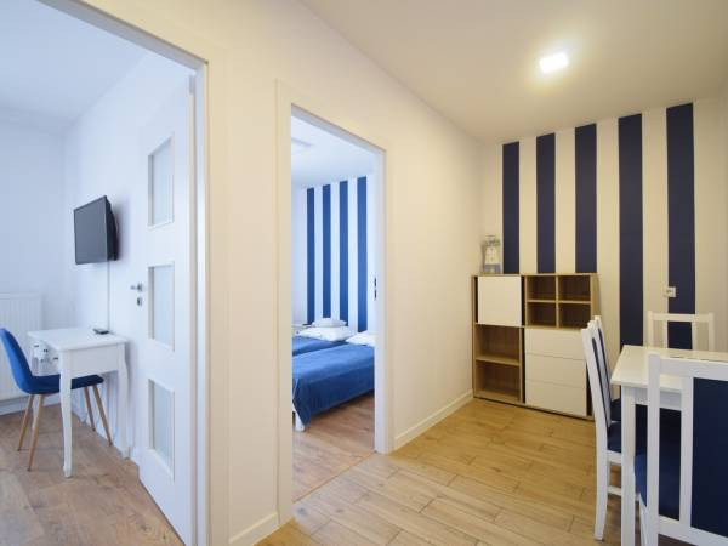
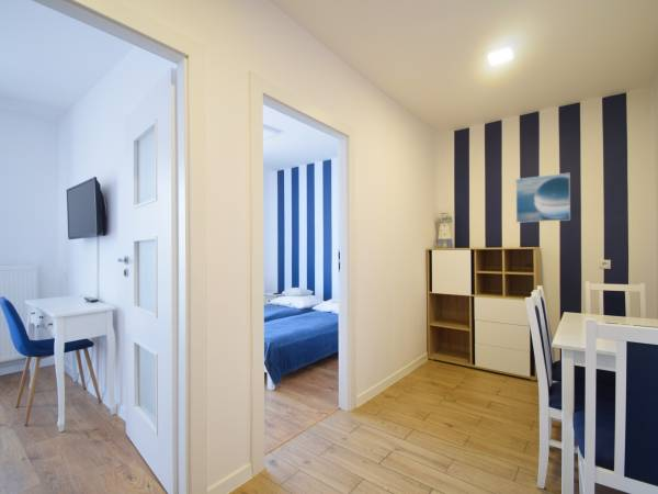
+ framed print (542, 199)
